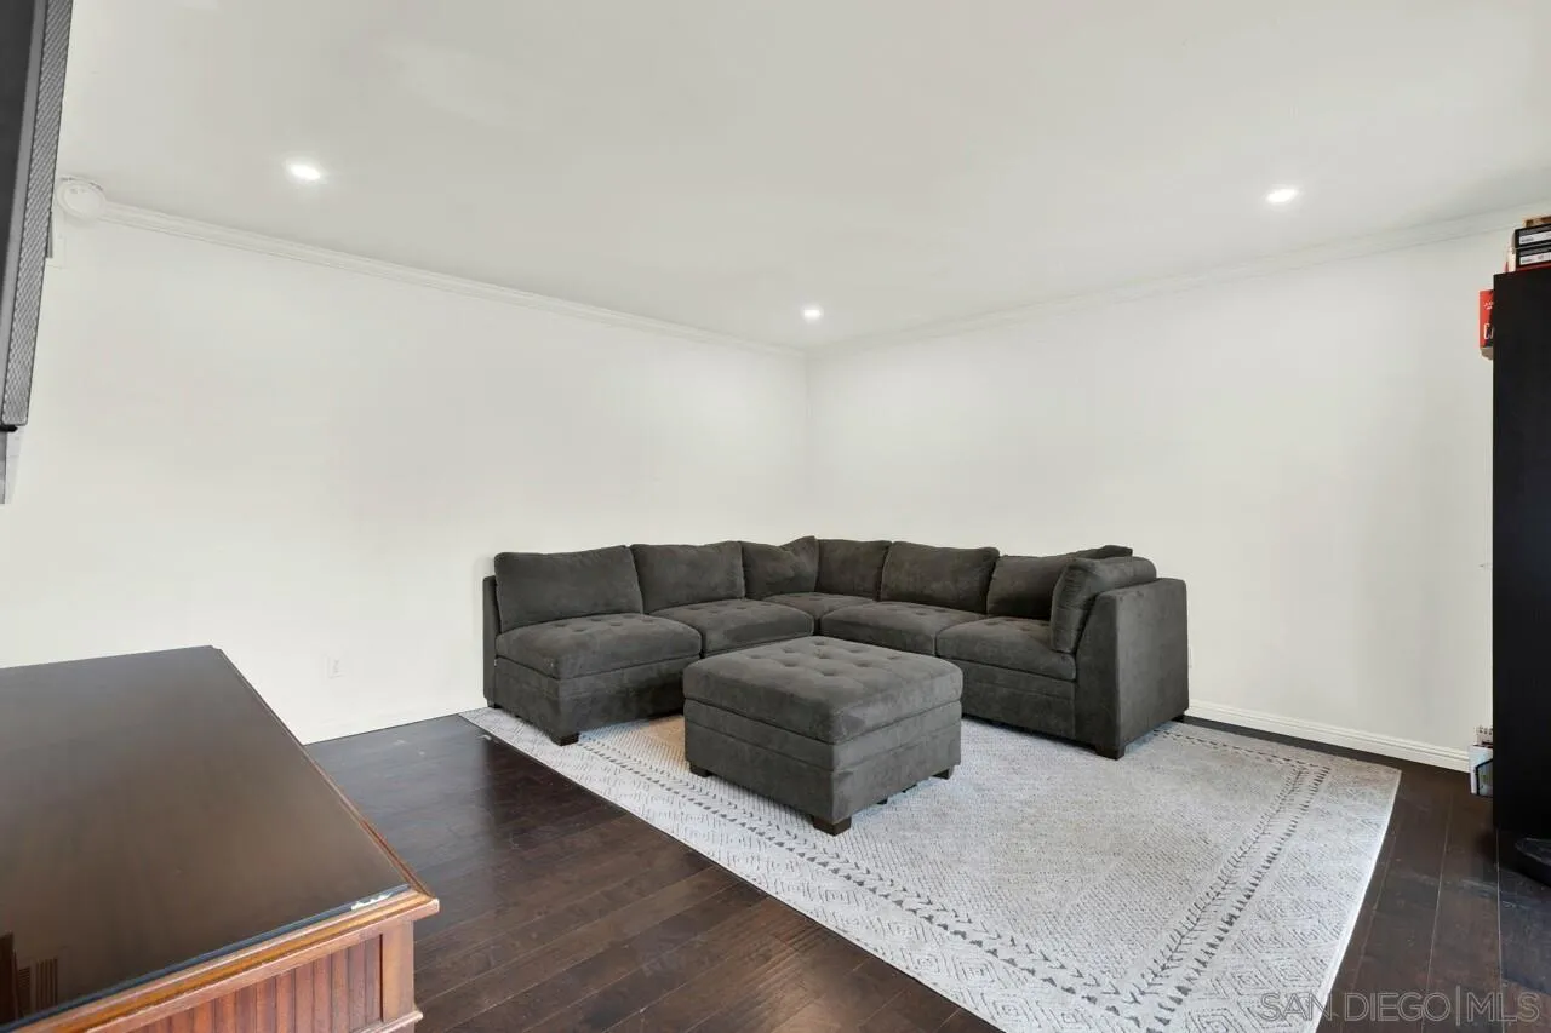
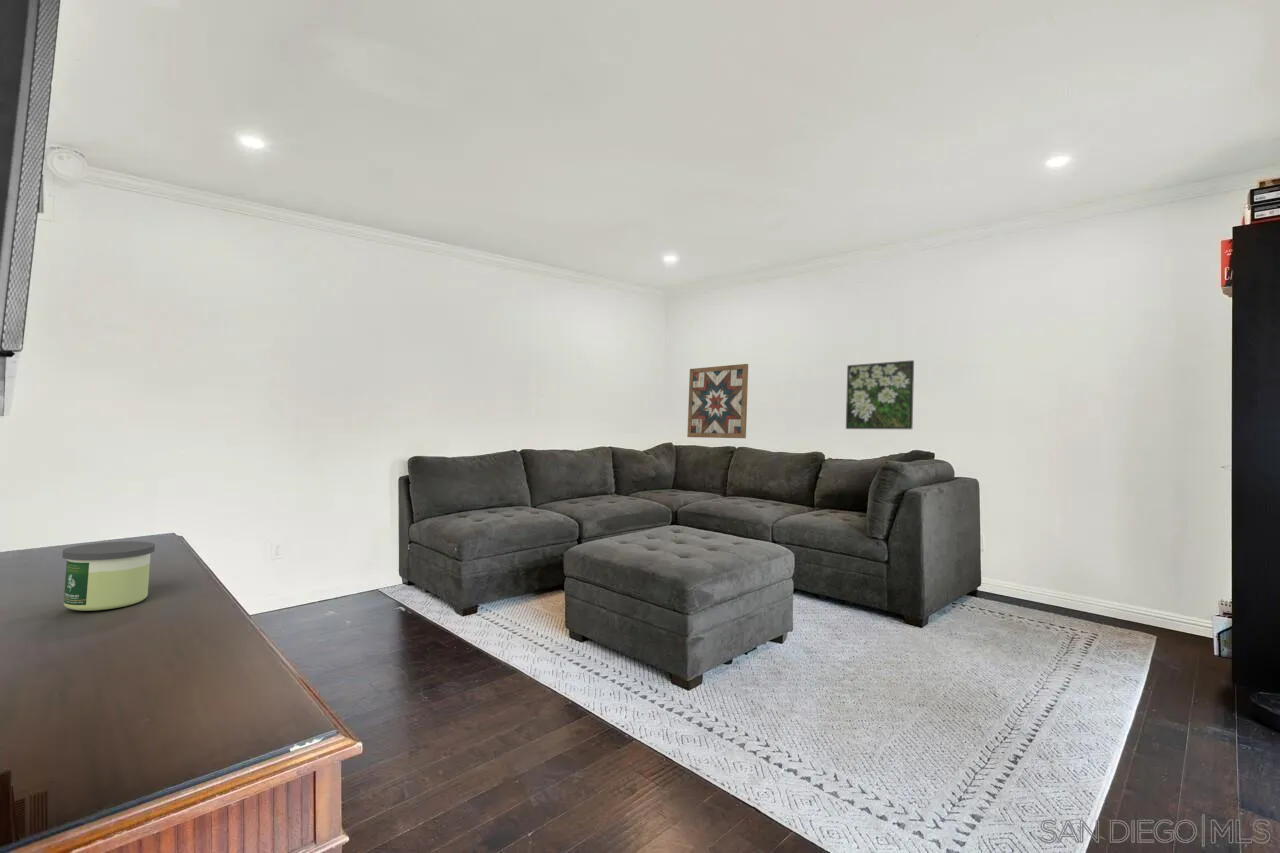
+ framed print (878, 396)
+ wall art (716, 402)
+ candle (108, 575)
